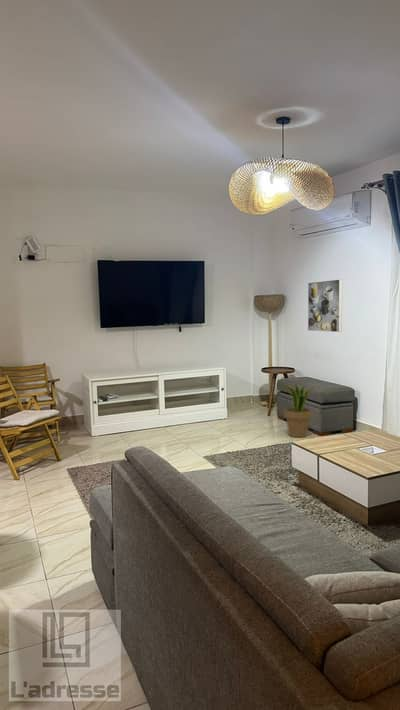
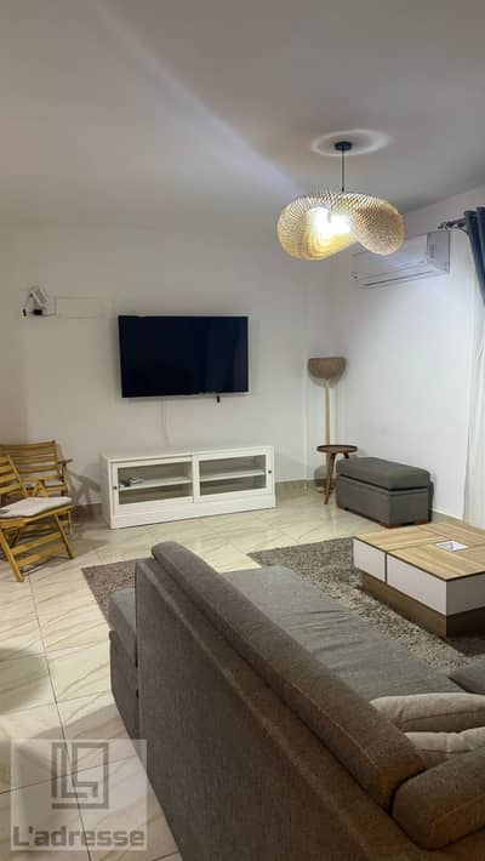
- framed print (324, 306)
- potted plant (297, 409)
